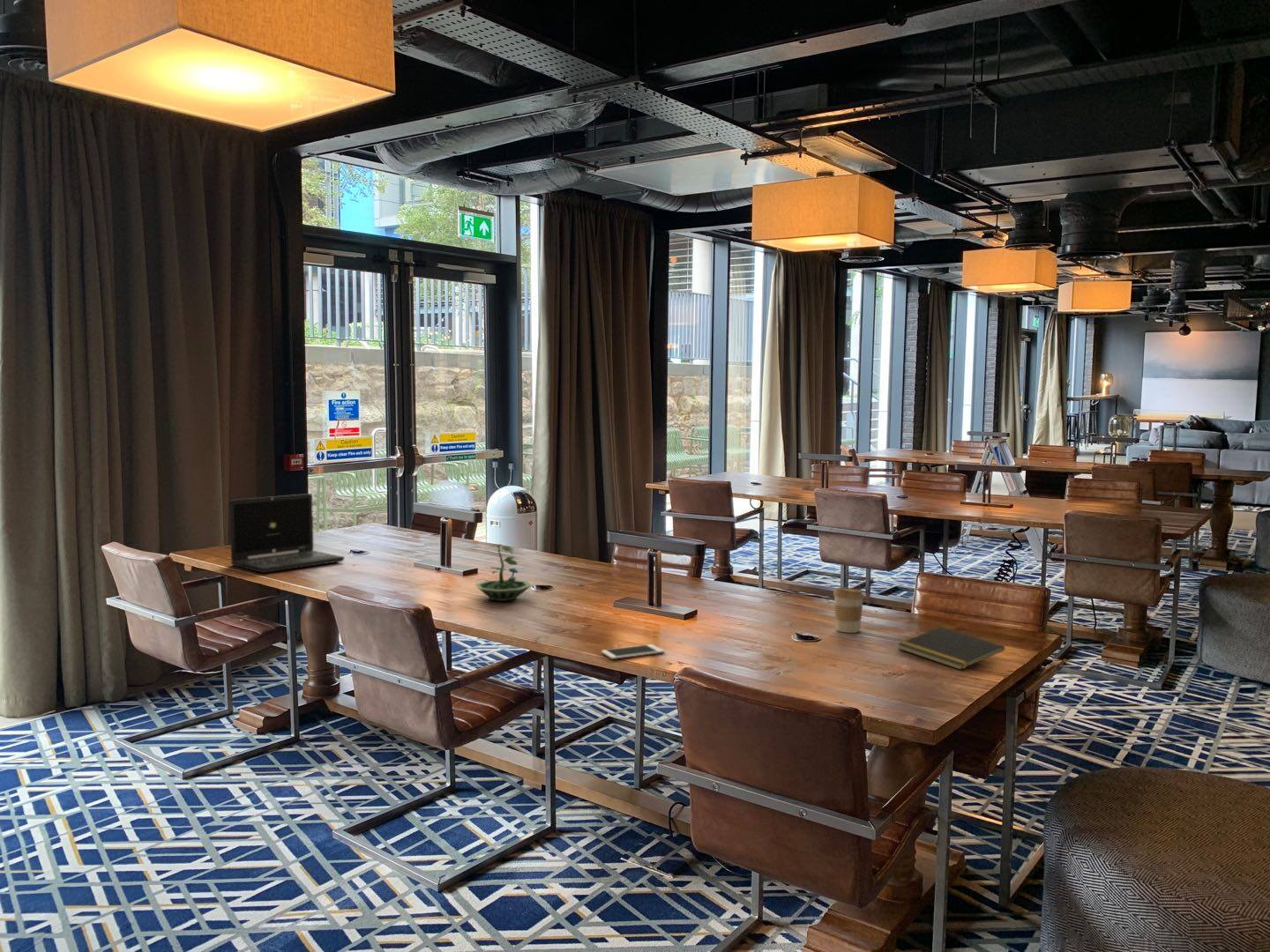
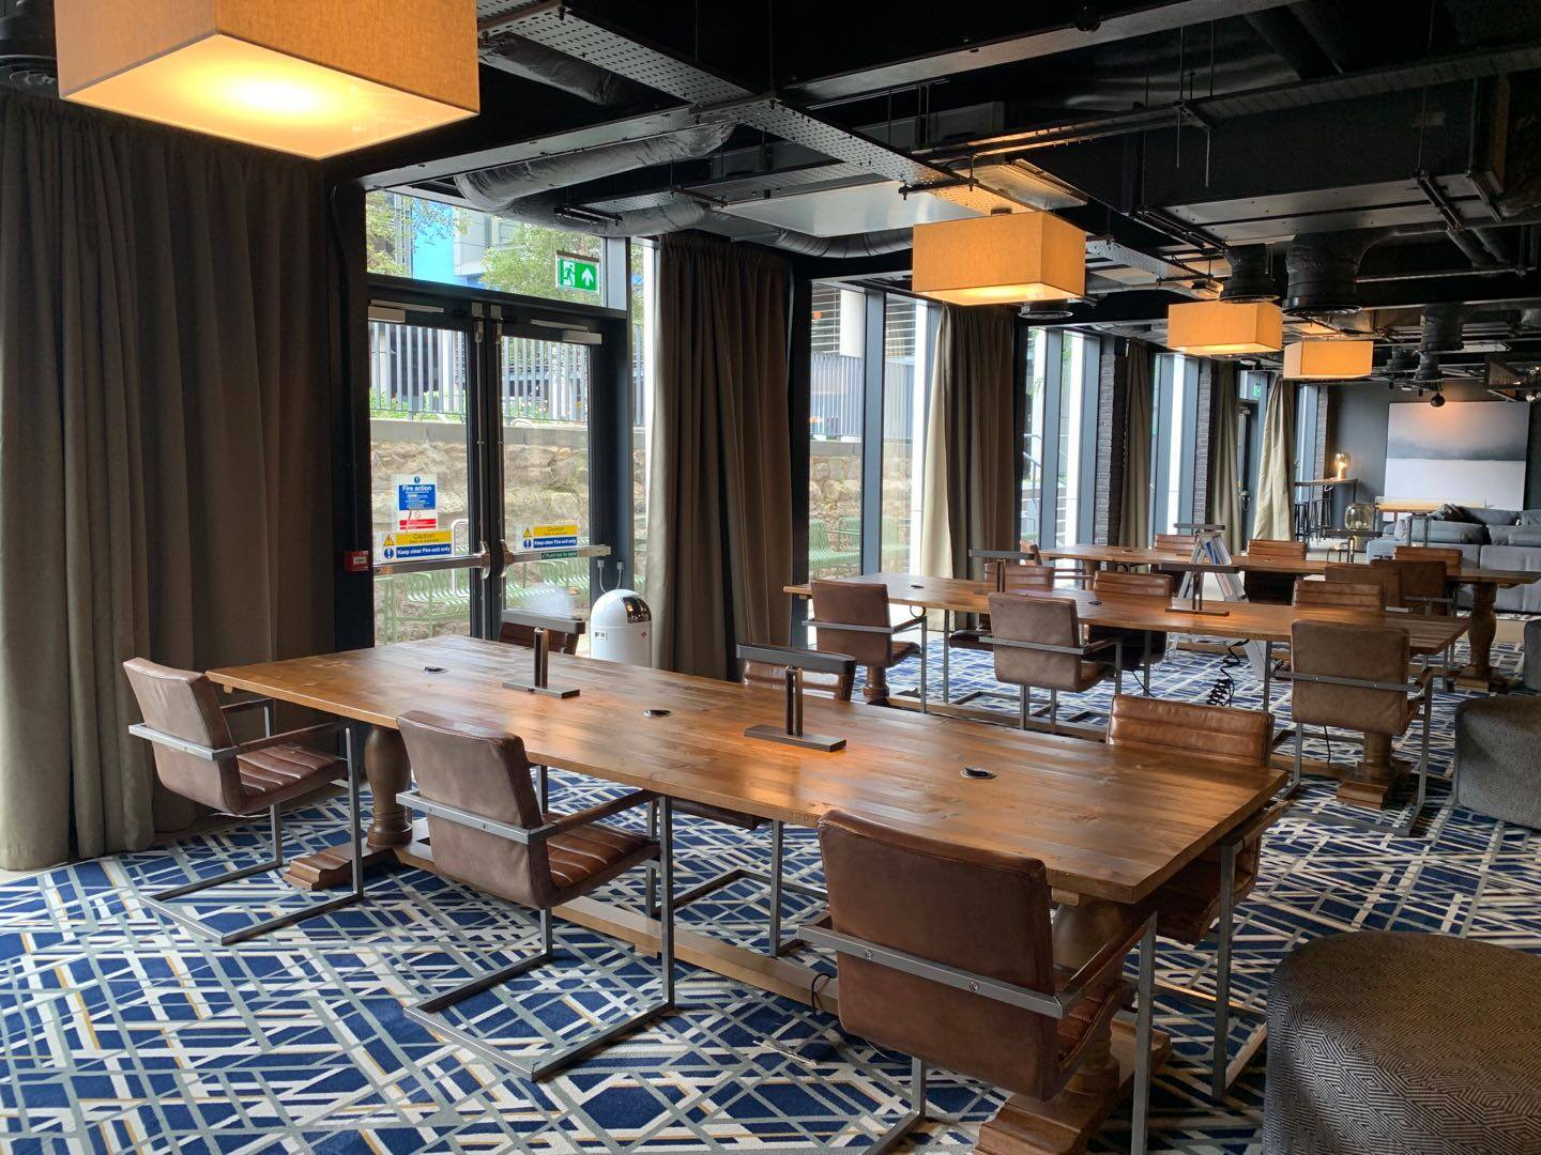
- laptop (288, 531)
- terrarium (501, 555)
- cell phone (632, 651)
- coffee cup (848, 608)
- notepad (949, 647)
